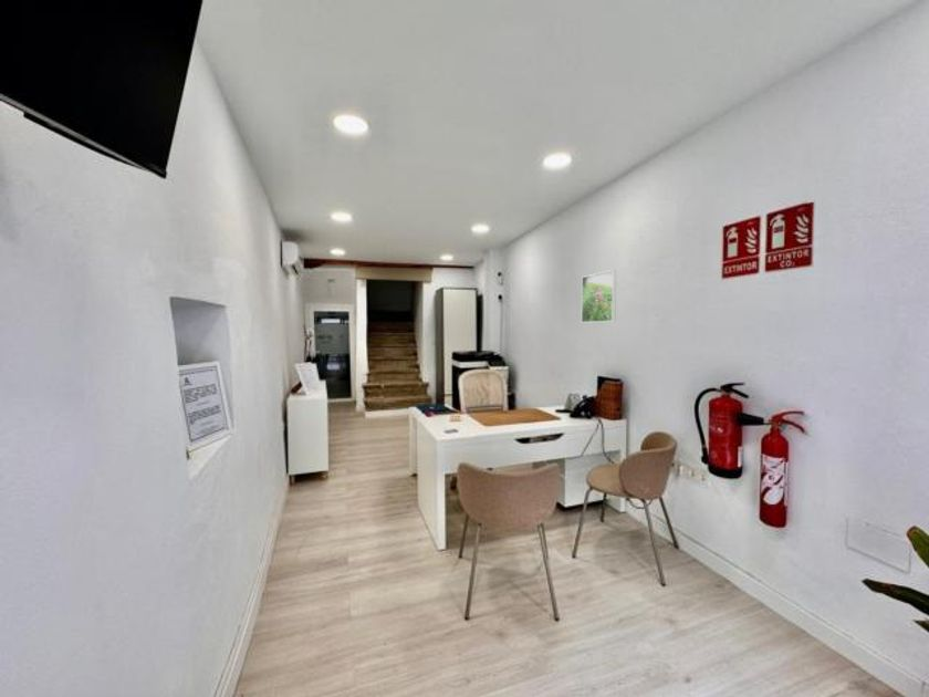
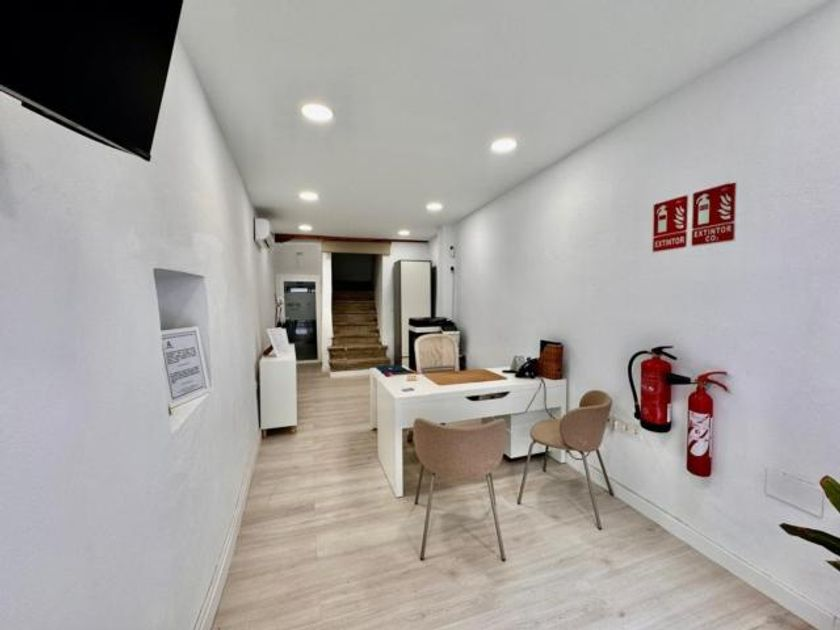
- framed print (597, 298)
